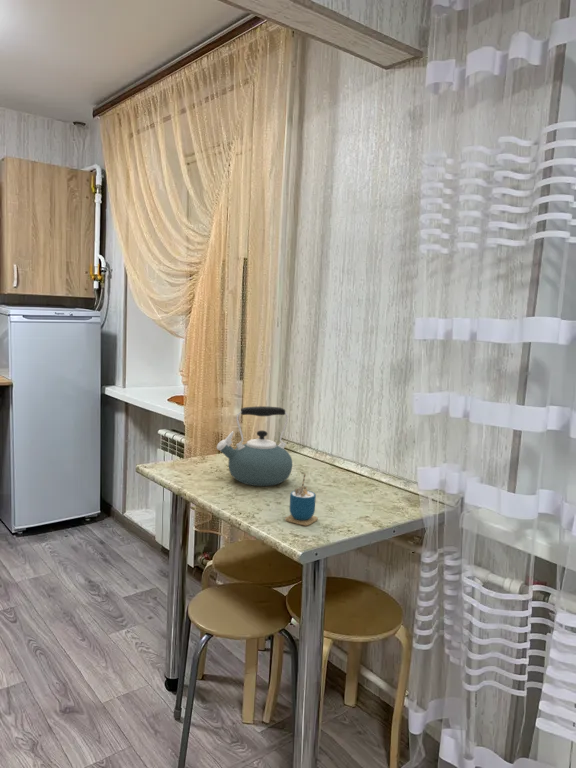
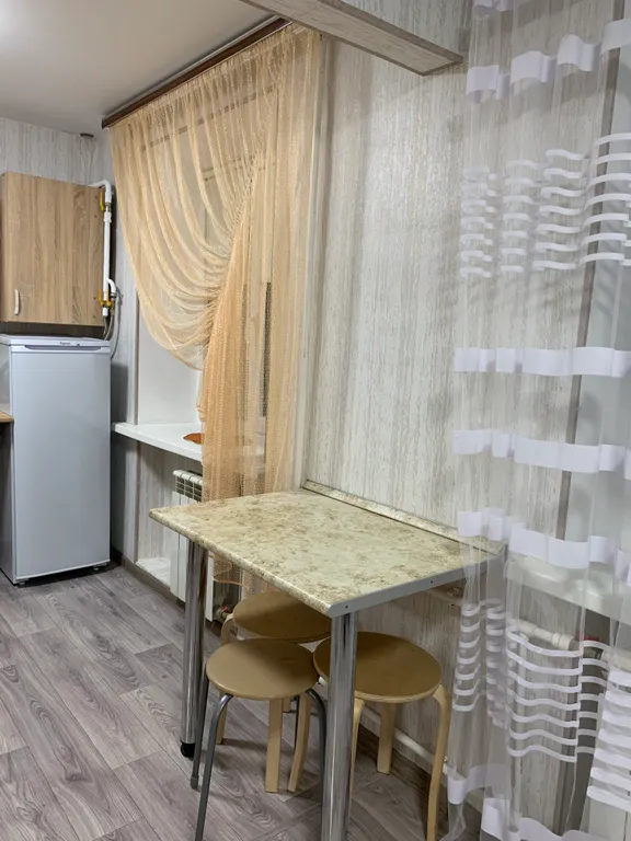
- kettle (255, 443)
- cup (302, 497)
